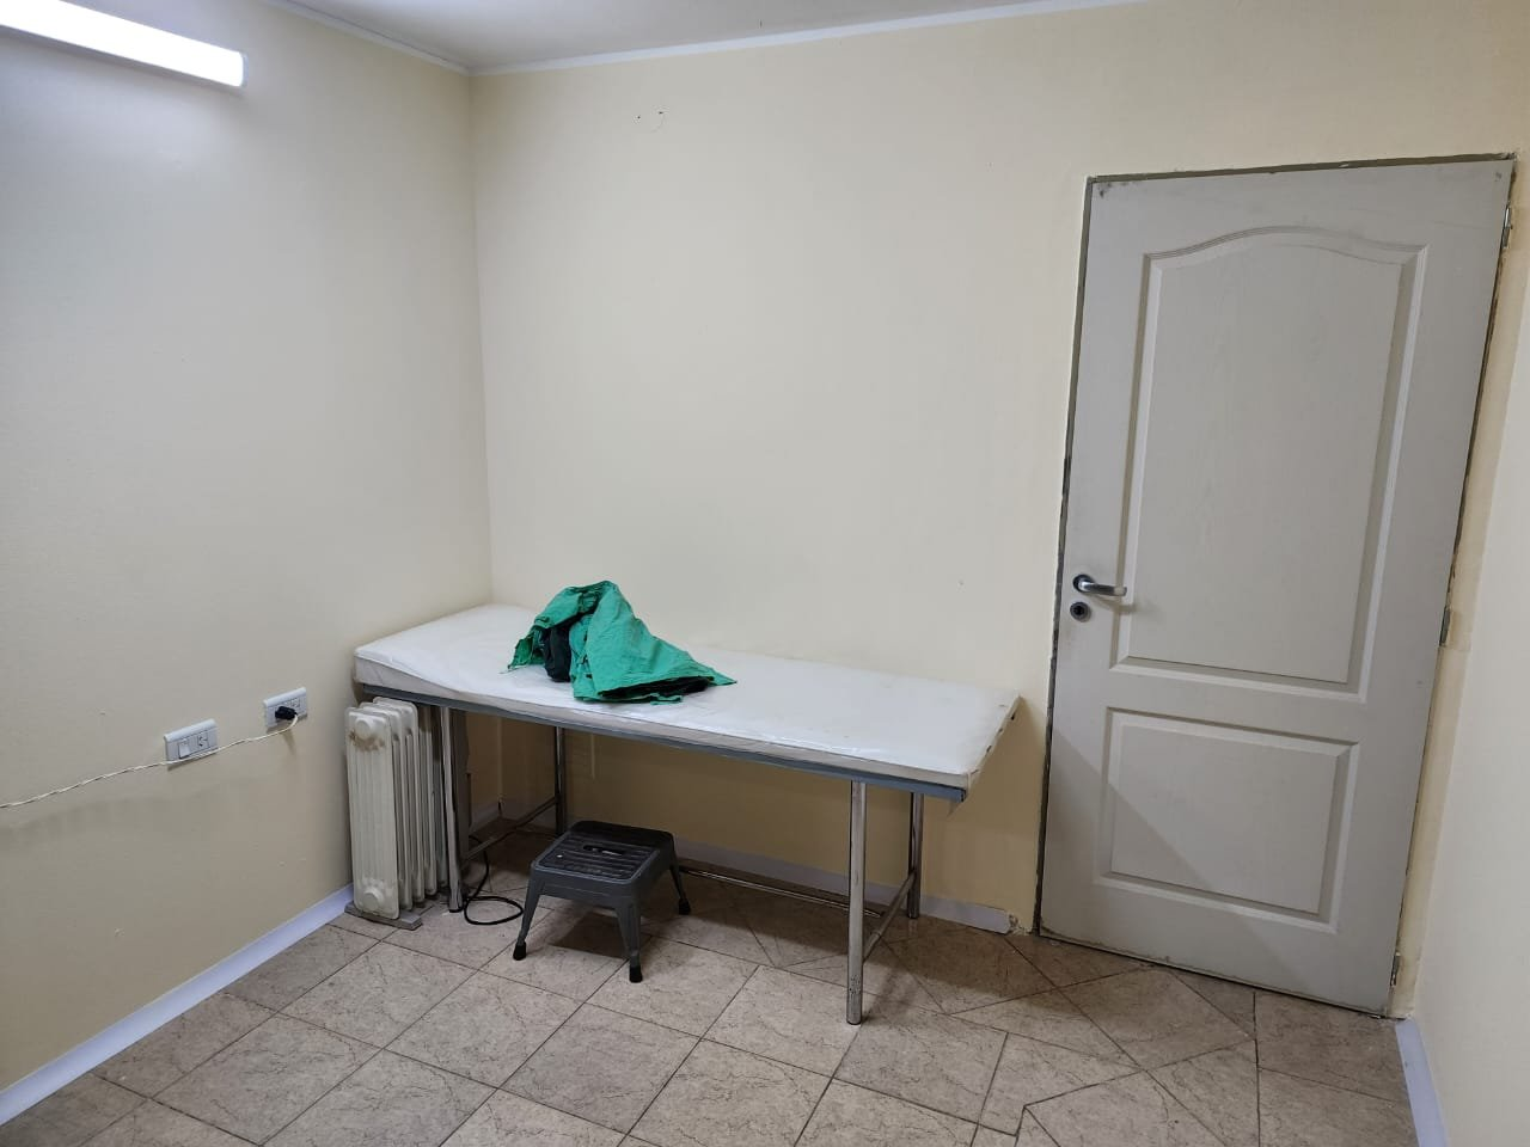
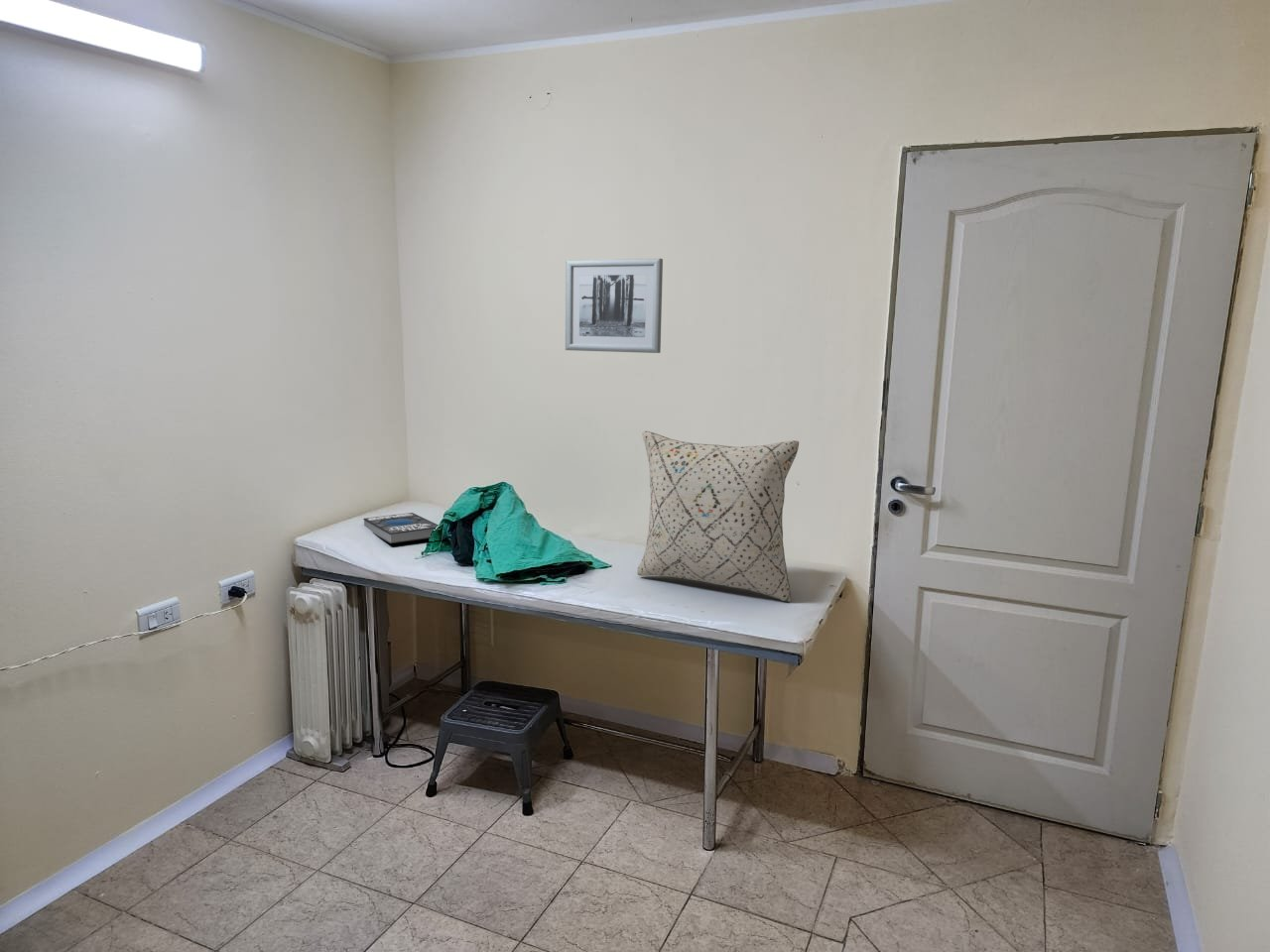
+ book (402, 527)
+ pillow (713, 513)
+ wall art (612, 305)
